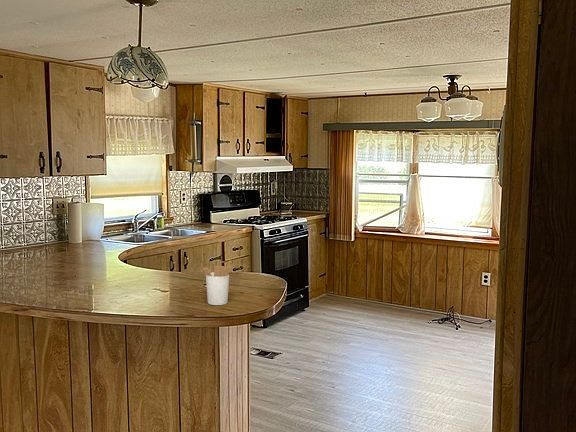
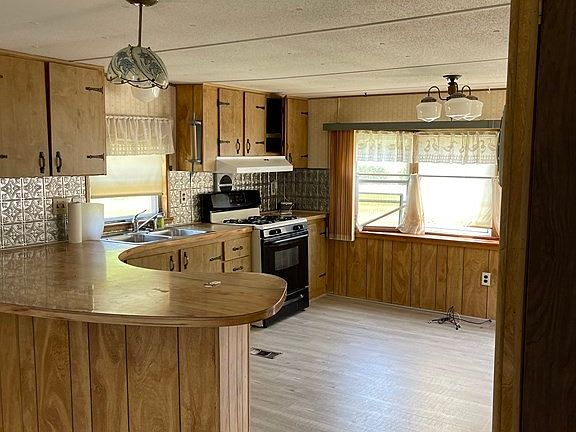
- utensil holder (219, 282)
